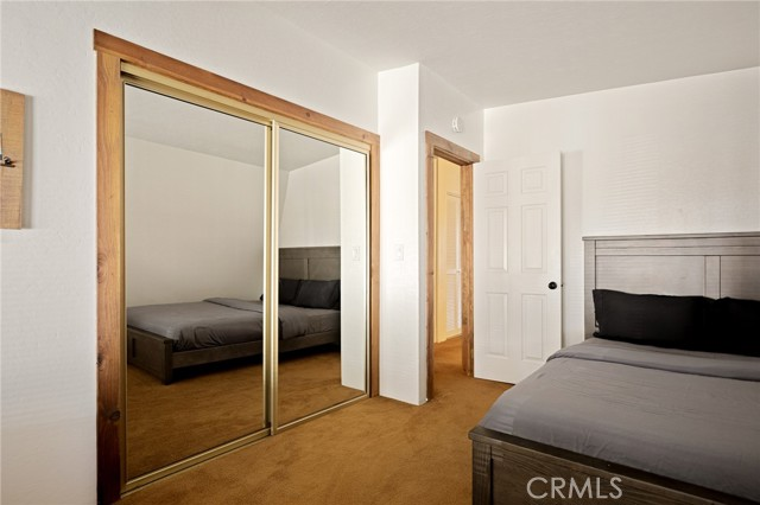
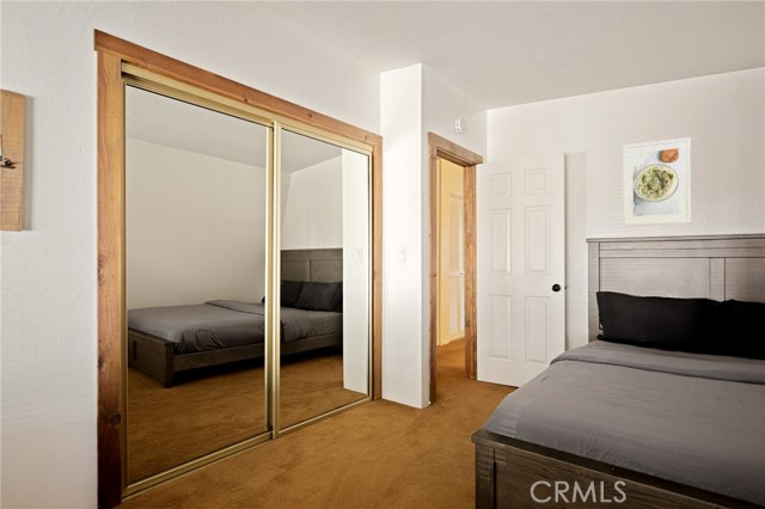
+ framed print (655, 183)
